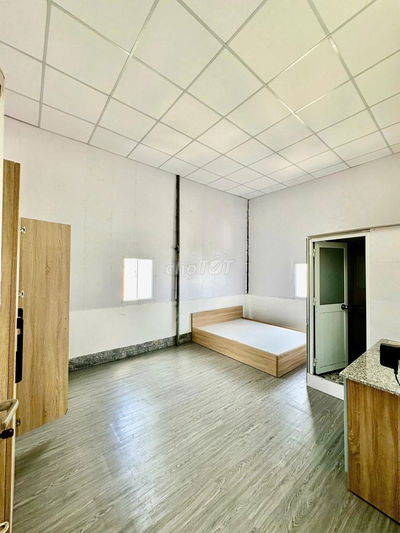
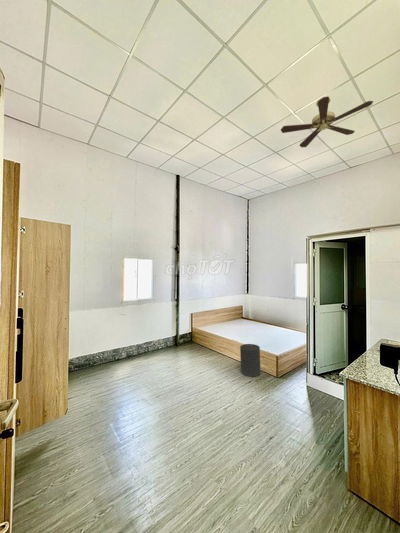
+ ceiling fan (322, 112)
+ trash can (250, 359)
